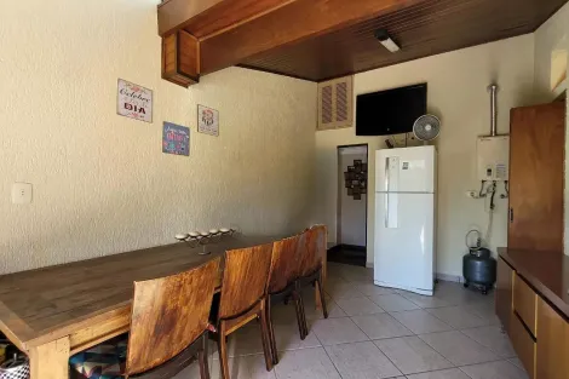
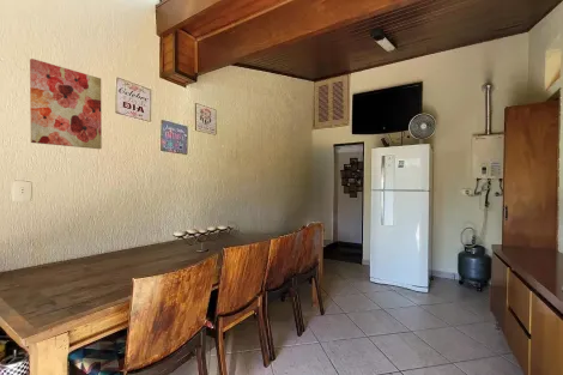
+ wall art (68, 108)
